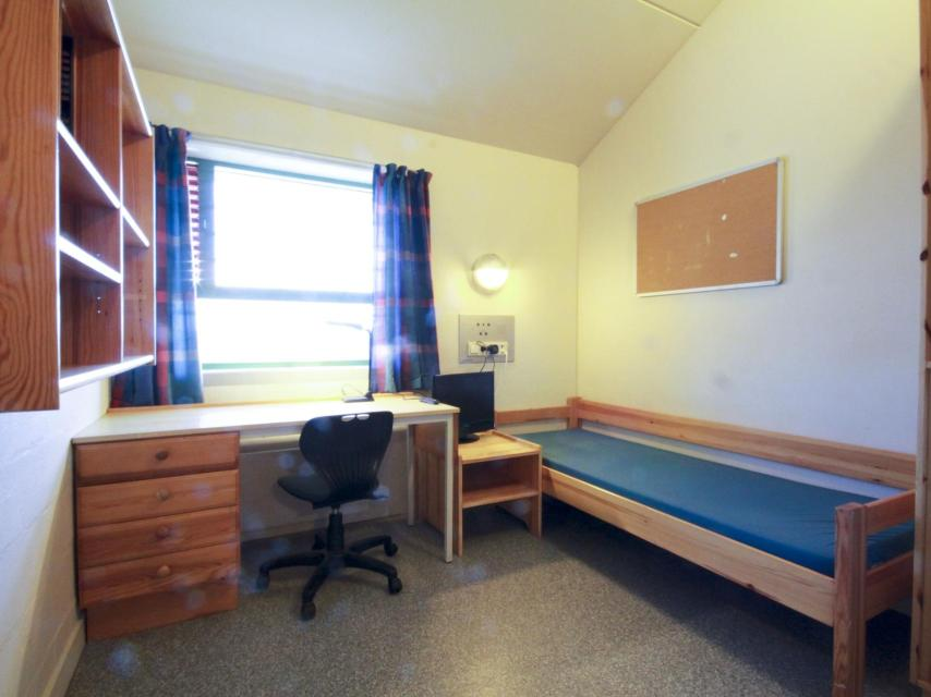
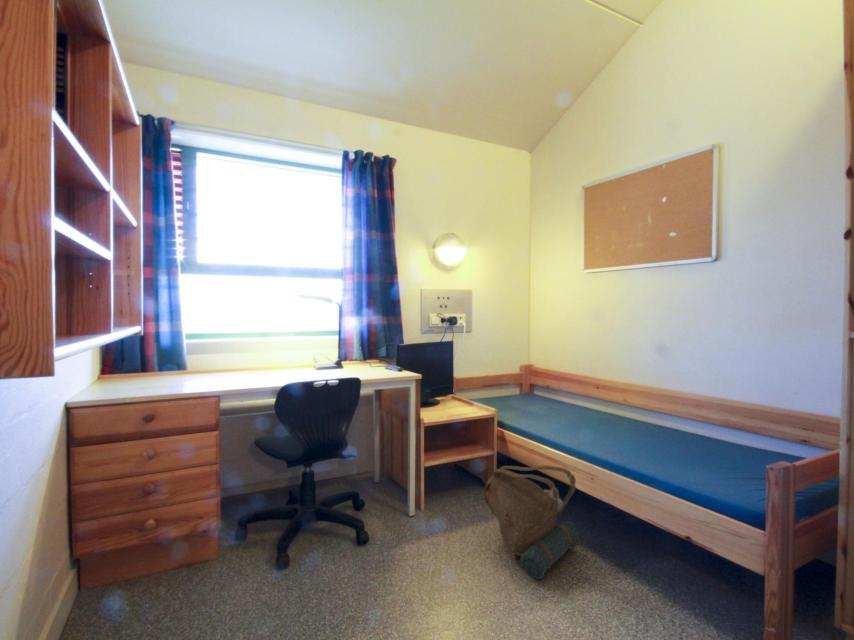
+ backpack (524, 506)
